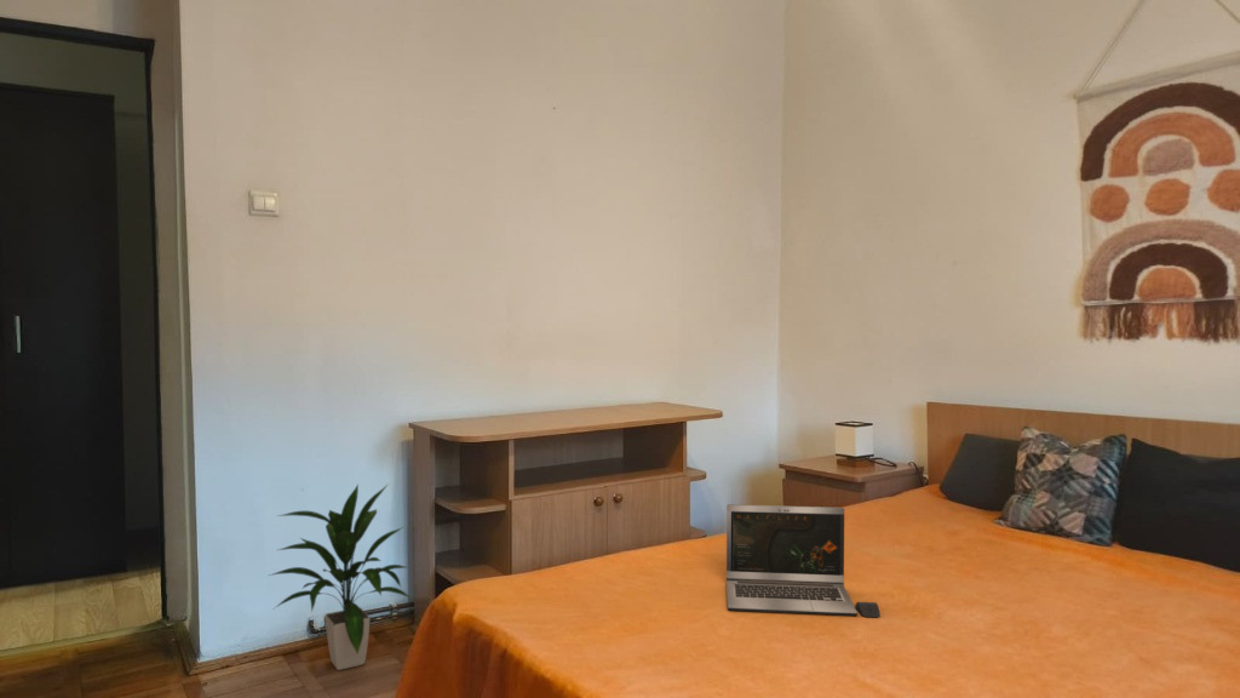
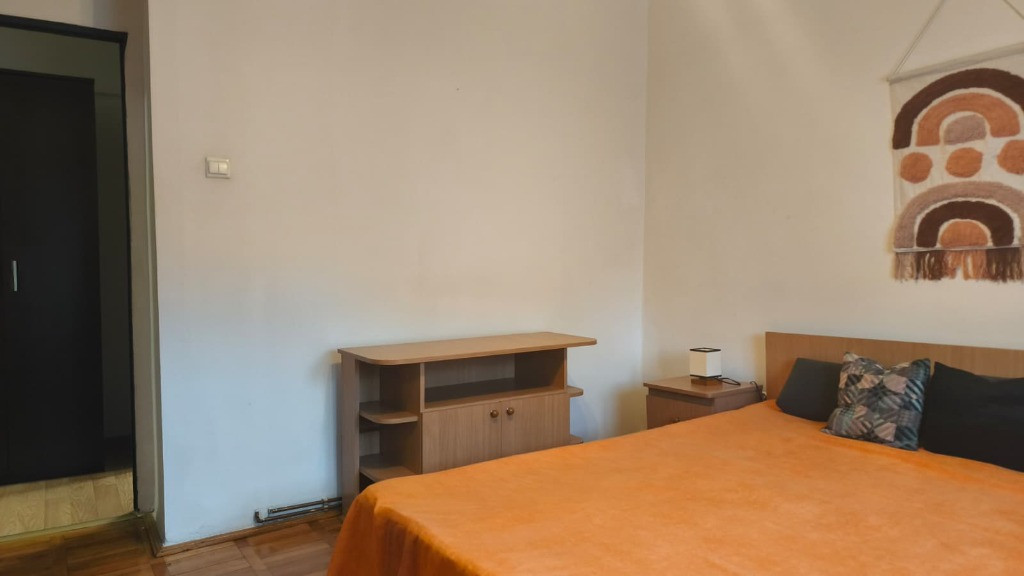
- indoor plant (344, 576)
- laptop (799, 556)
